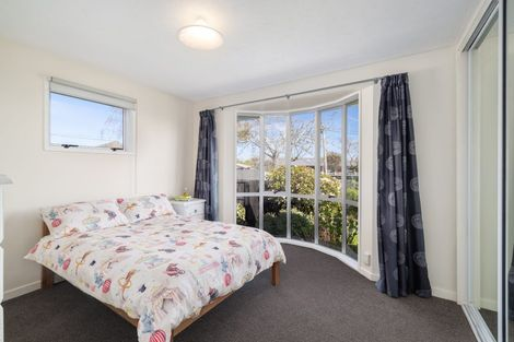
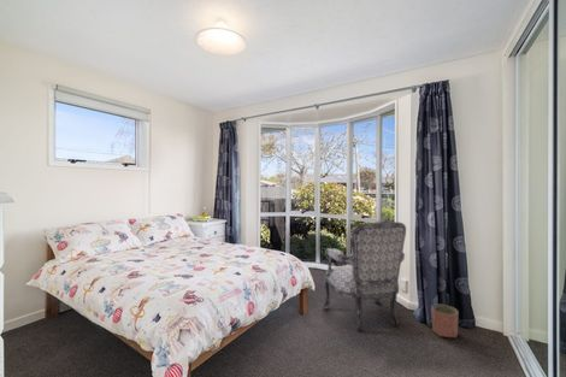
+ planter (444, 320)
+ armchair (366, 266)
